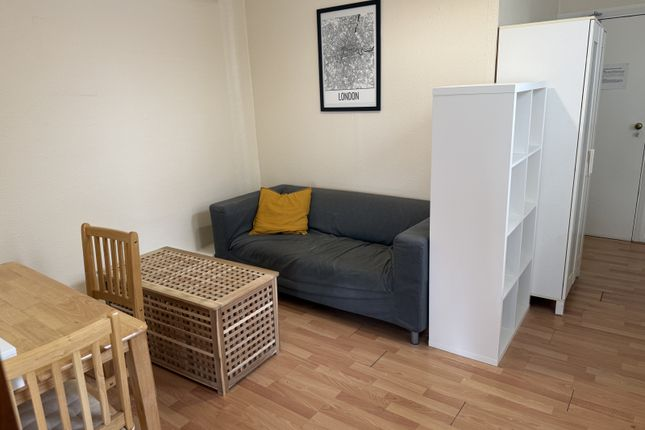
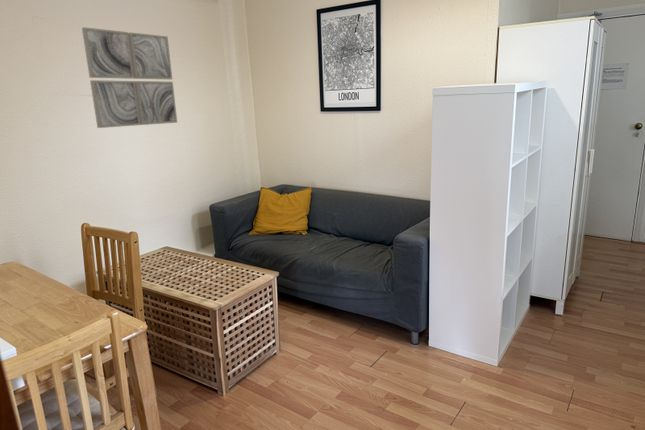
+ wall art (134, 78)
